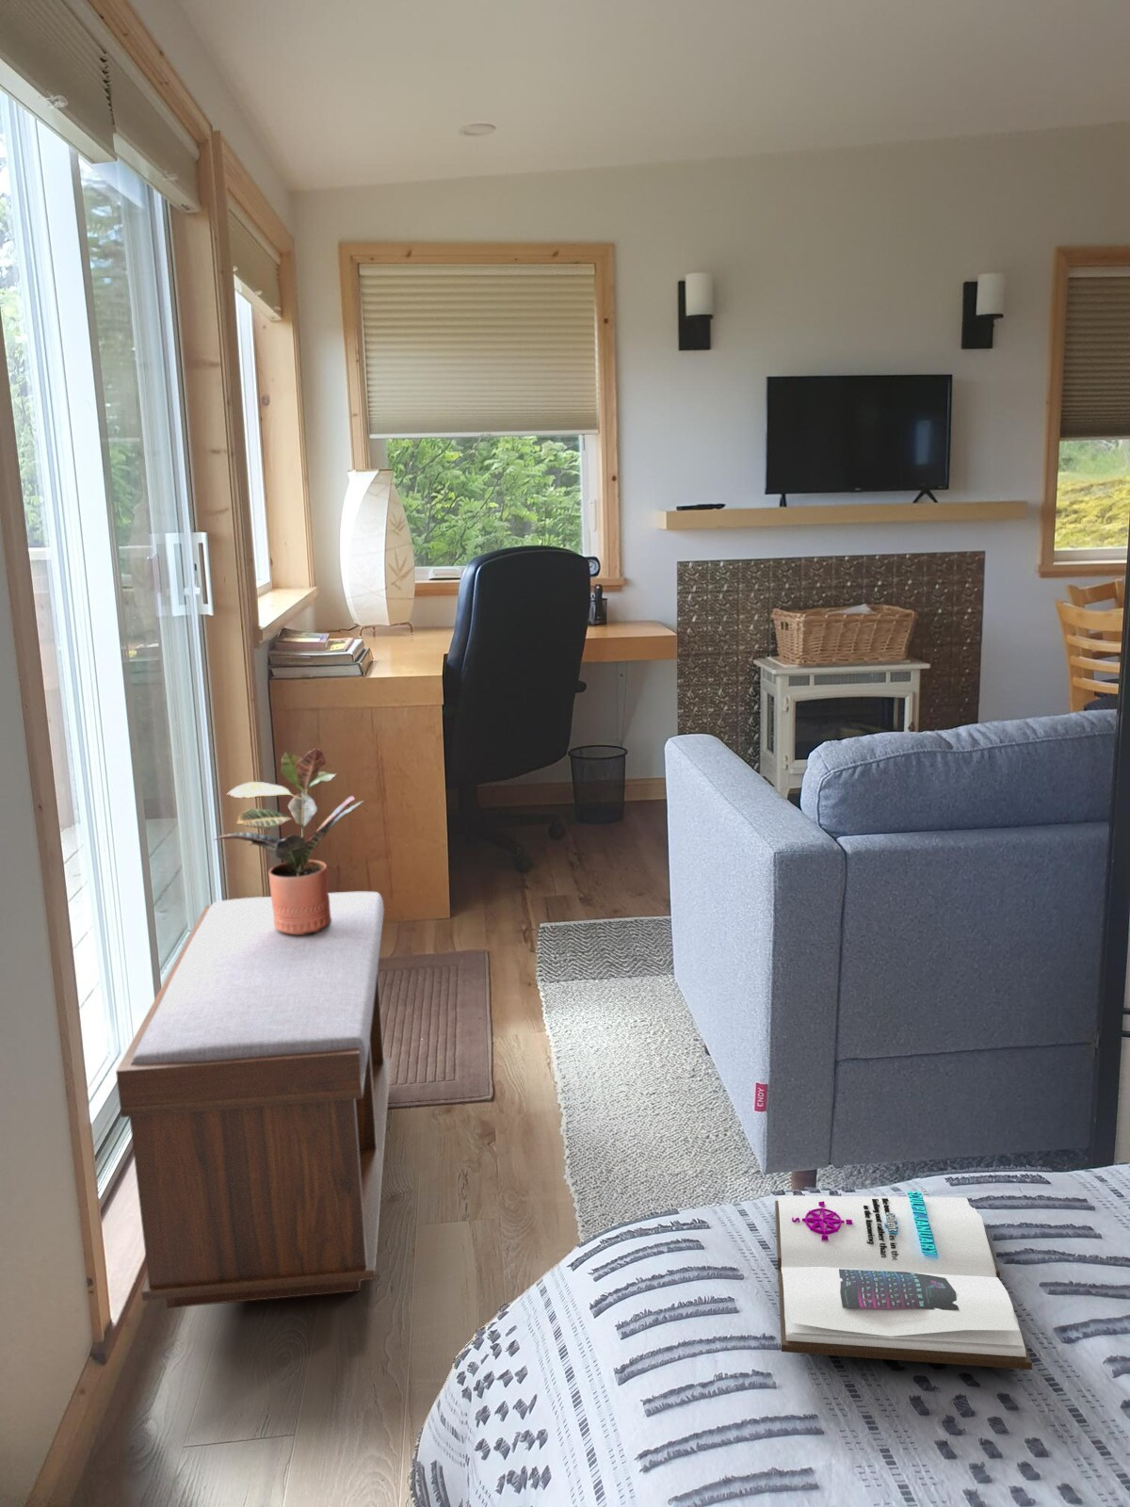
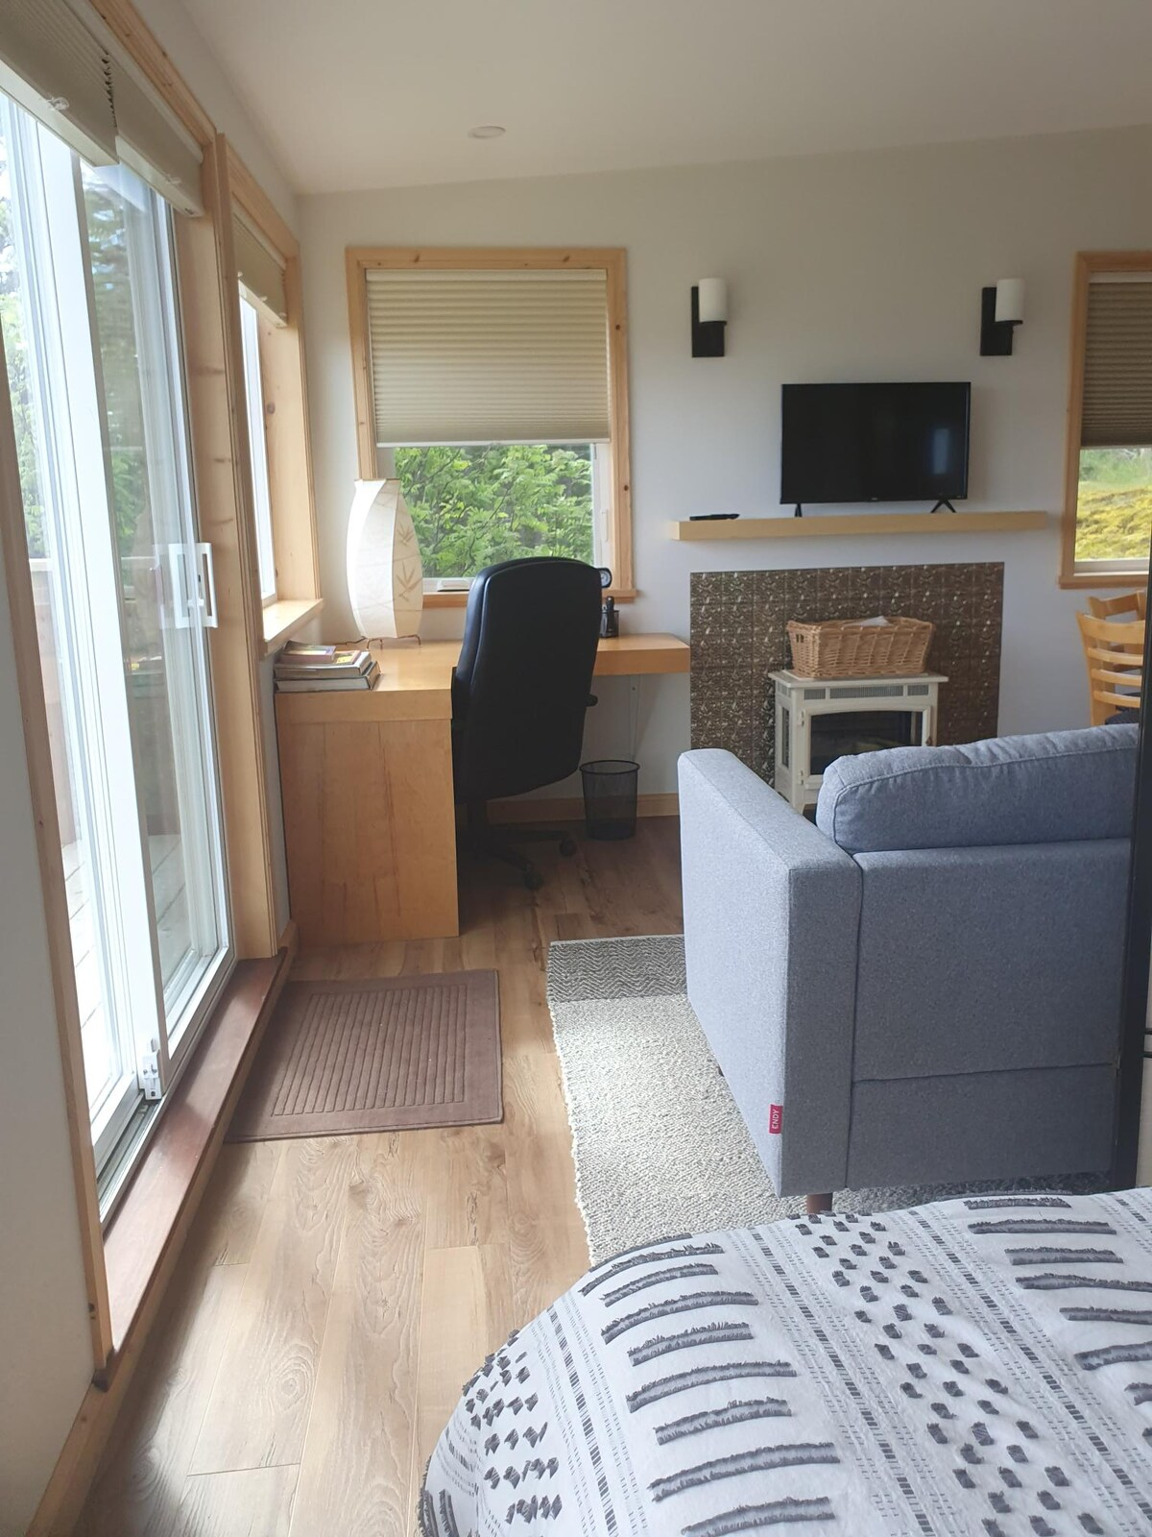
- bench (282, 1073)
- potted plant (301, 828)
- book (888, 1266)
